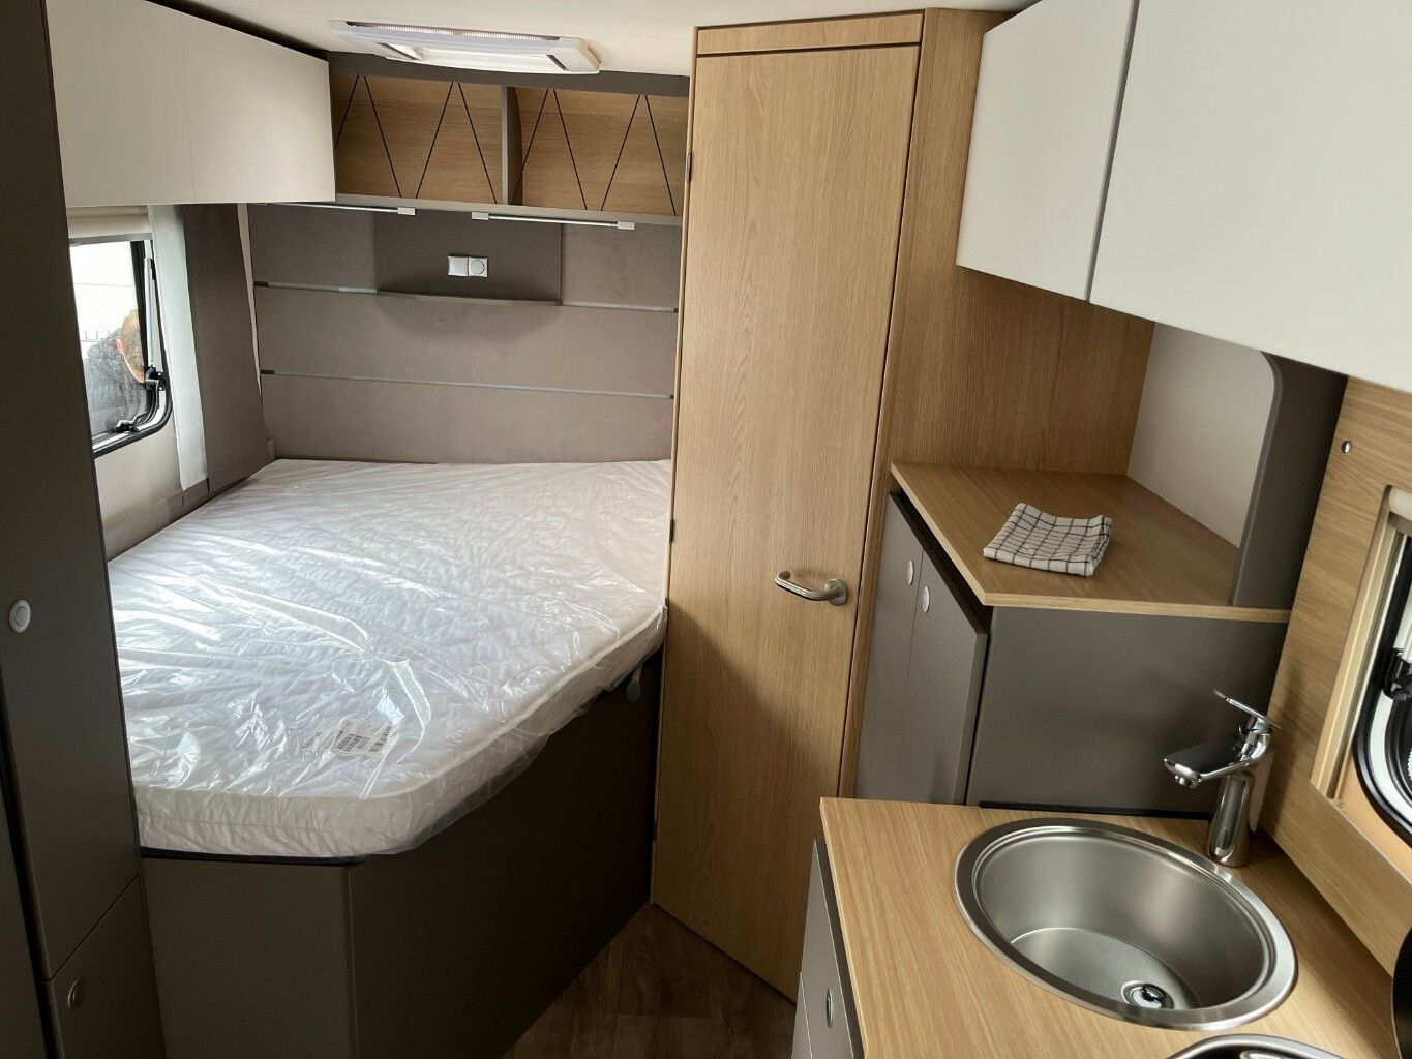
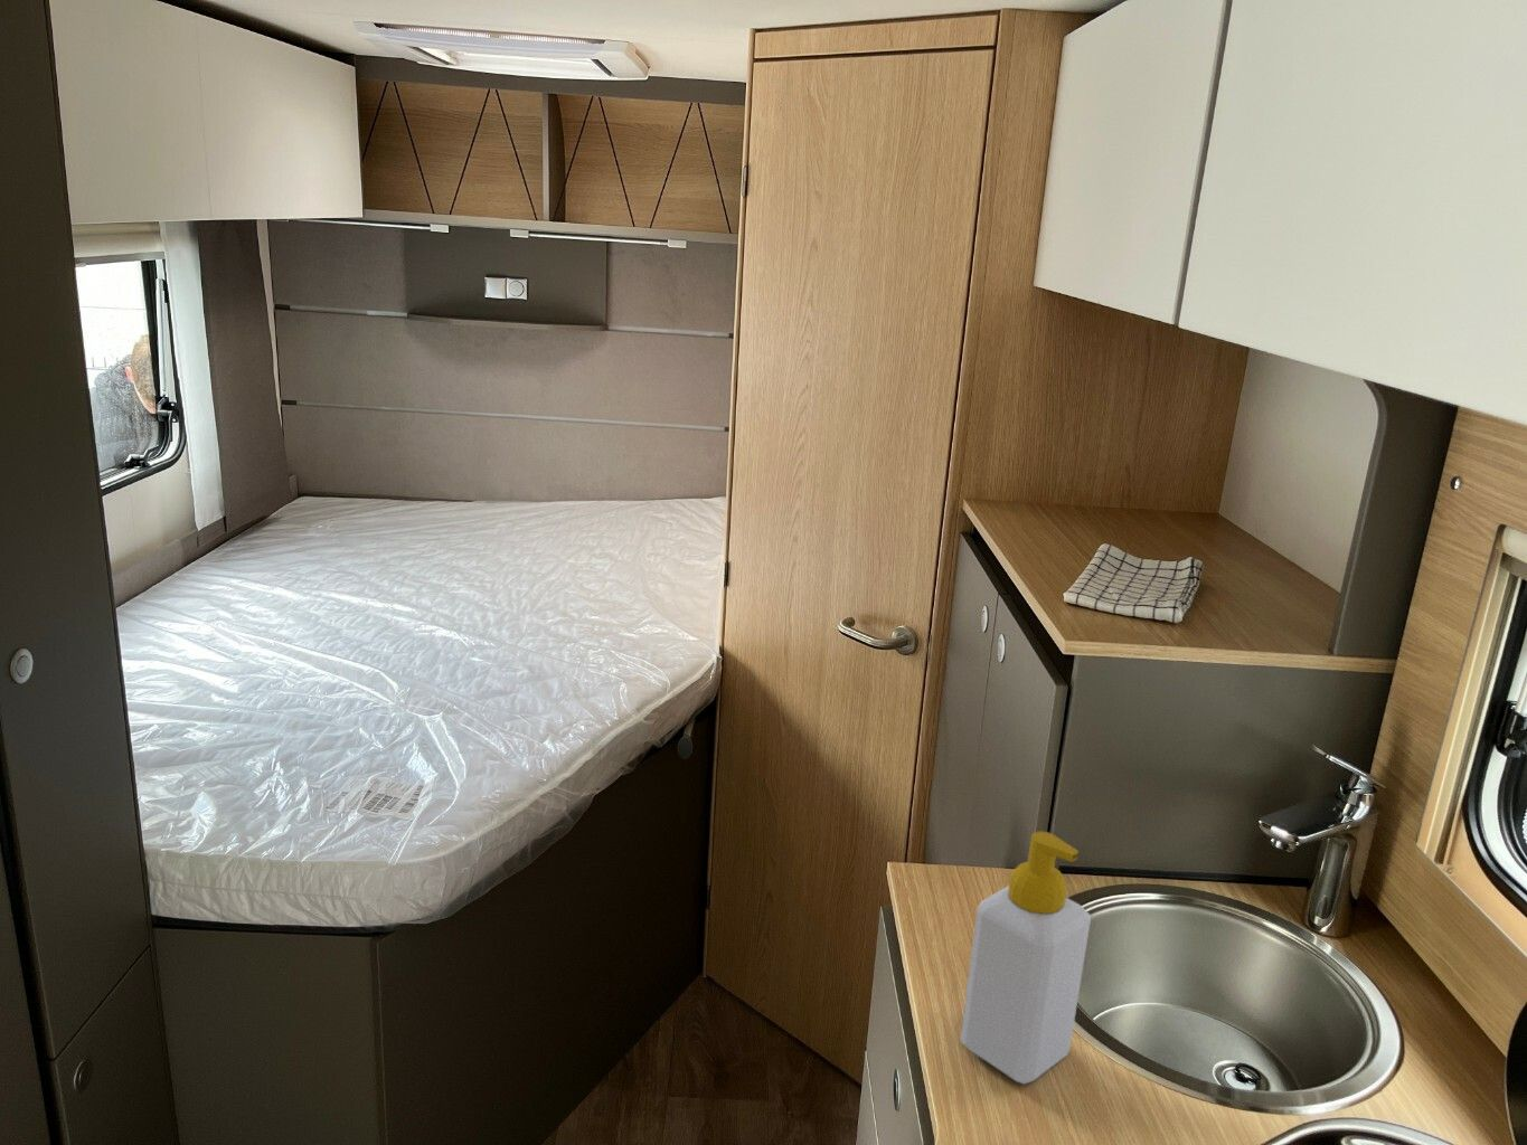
+ soap bottle (1028, 947)
